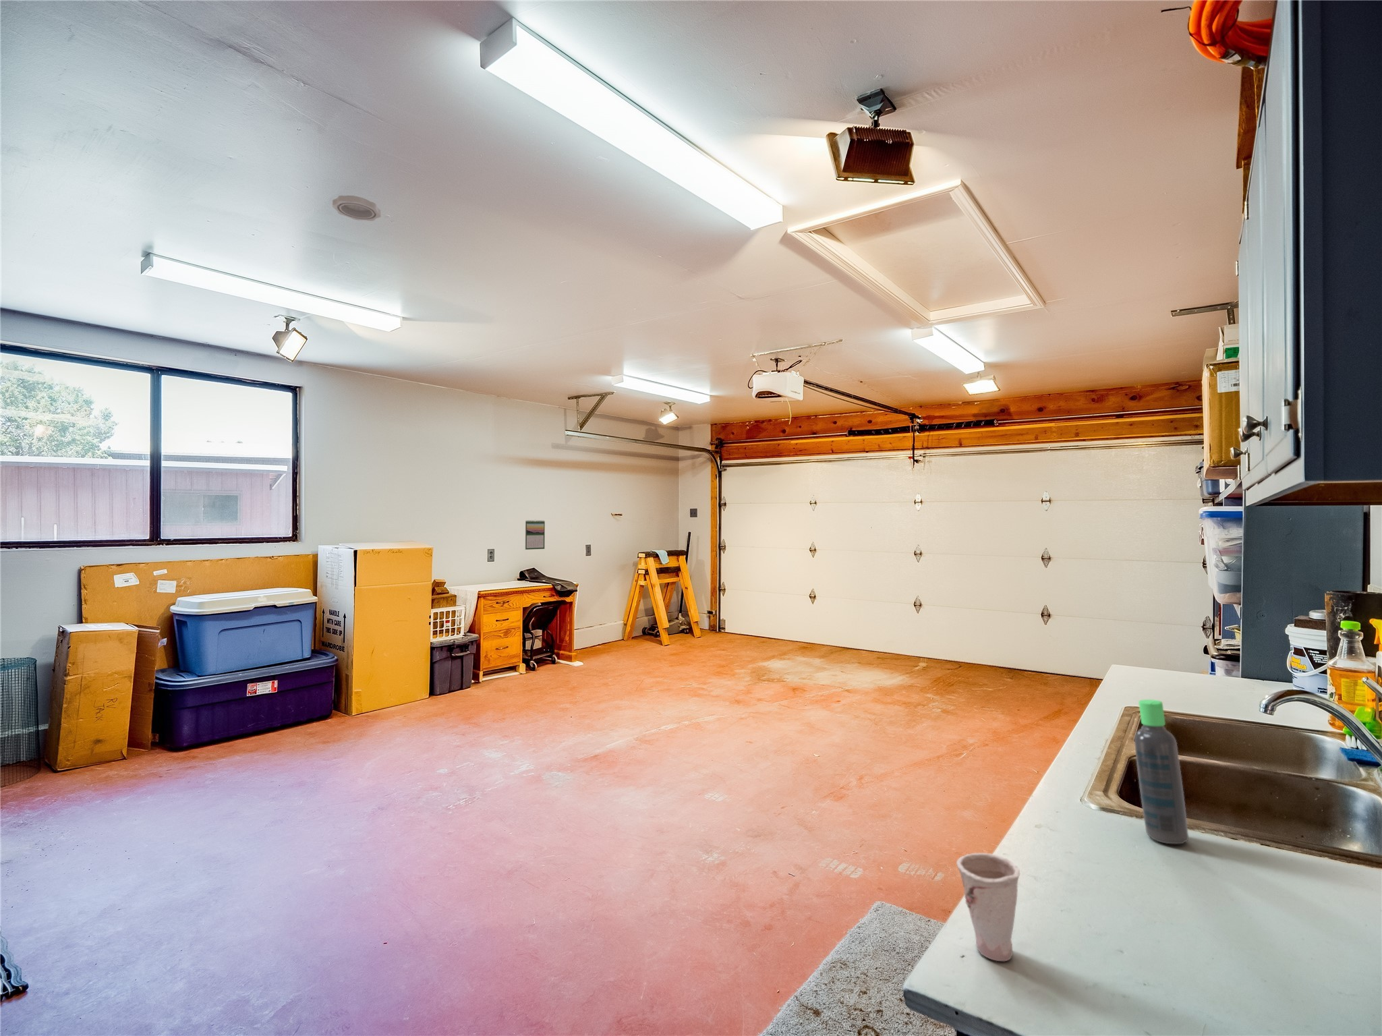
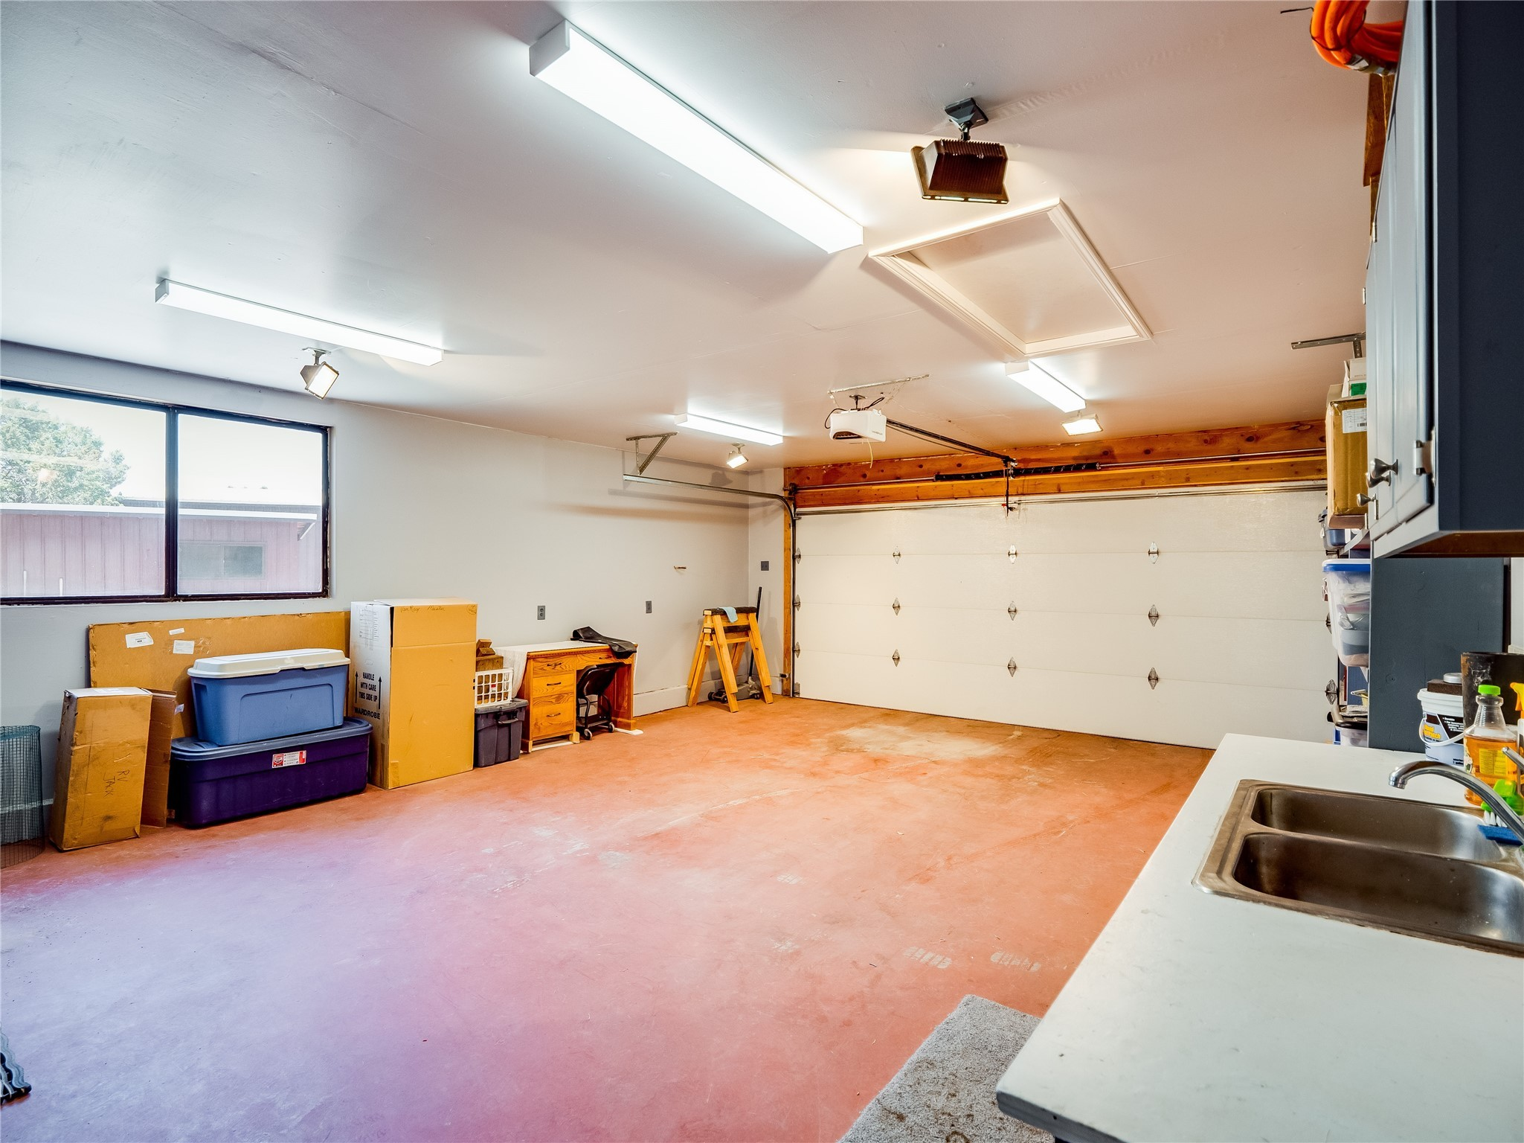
- cup (987, 906)
- smoke detector (357, 205)
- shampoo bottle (1161, 769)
- calendar (535, 534)
